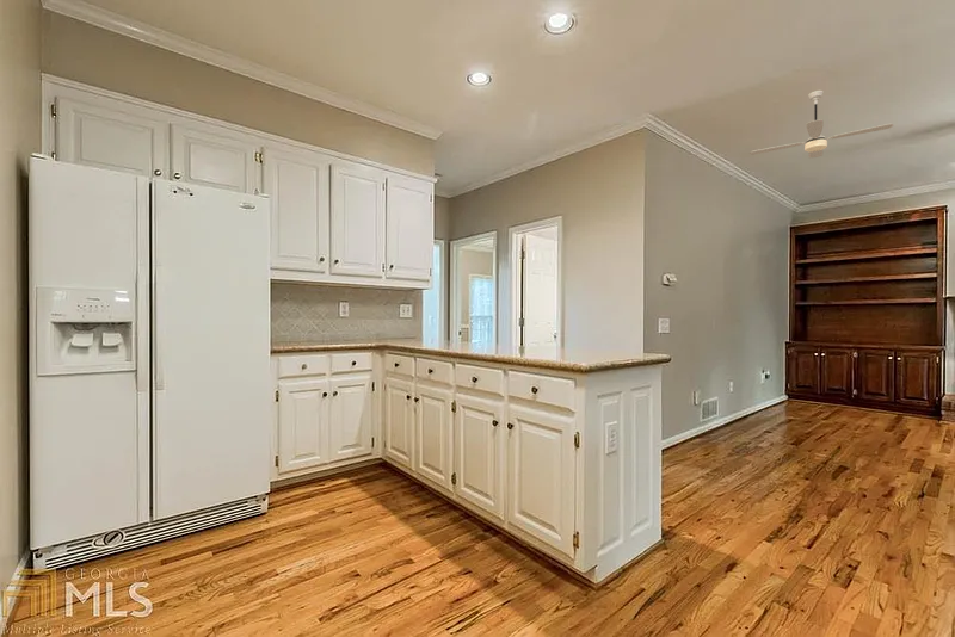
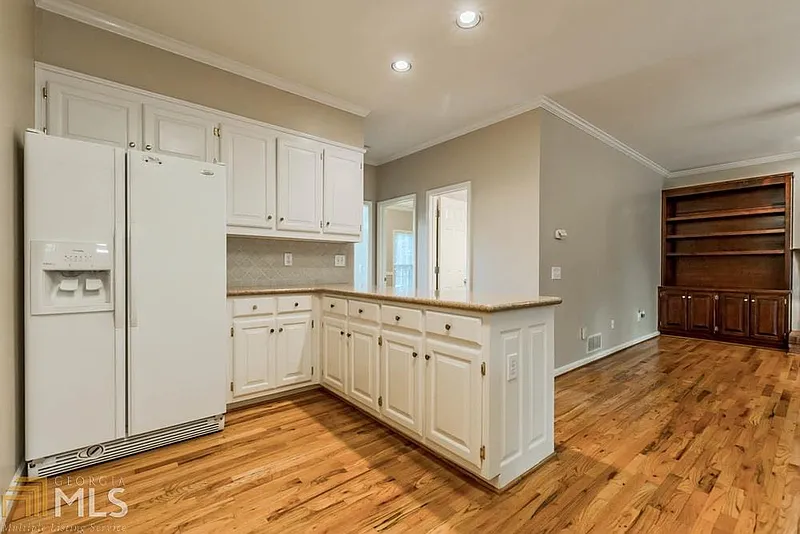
- ceiling fan (815, 122)
